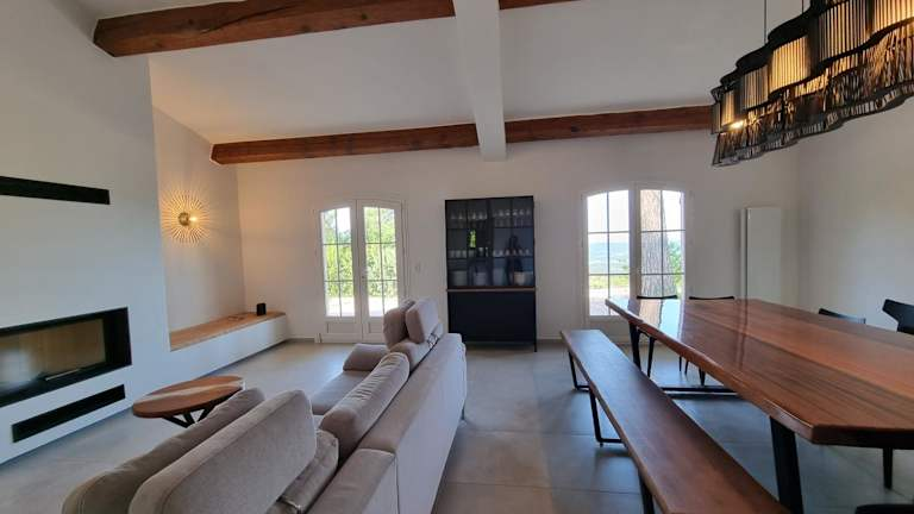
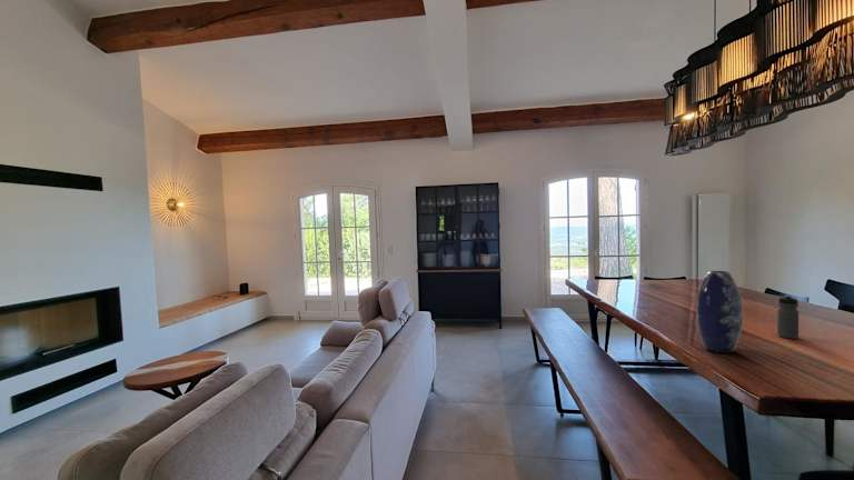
+ vase (718, 310)
+ water bottle (787, 316)
